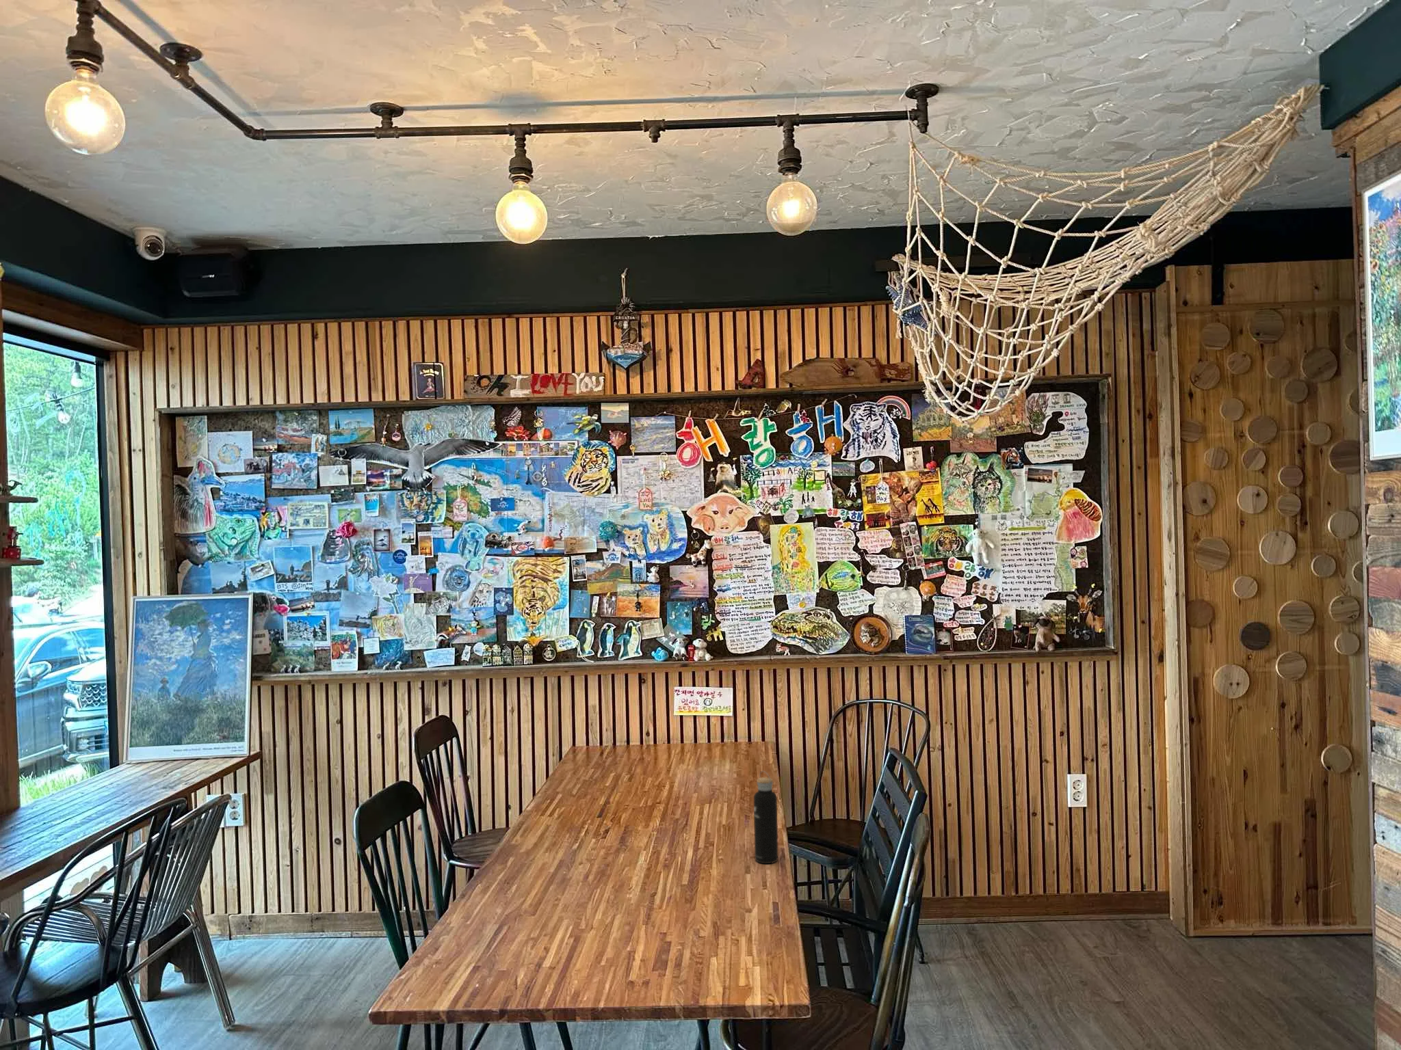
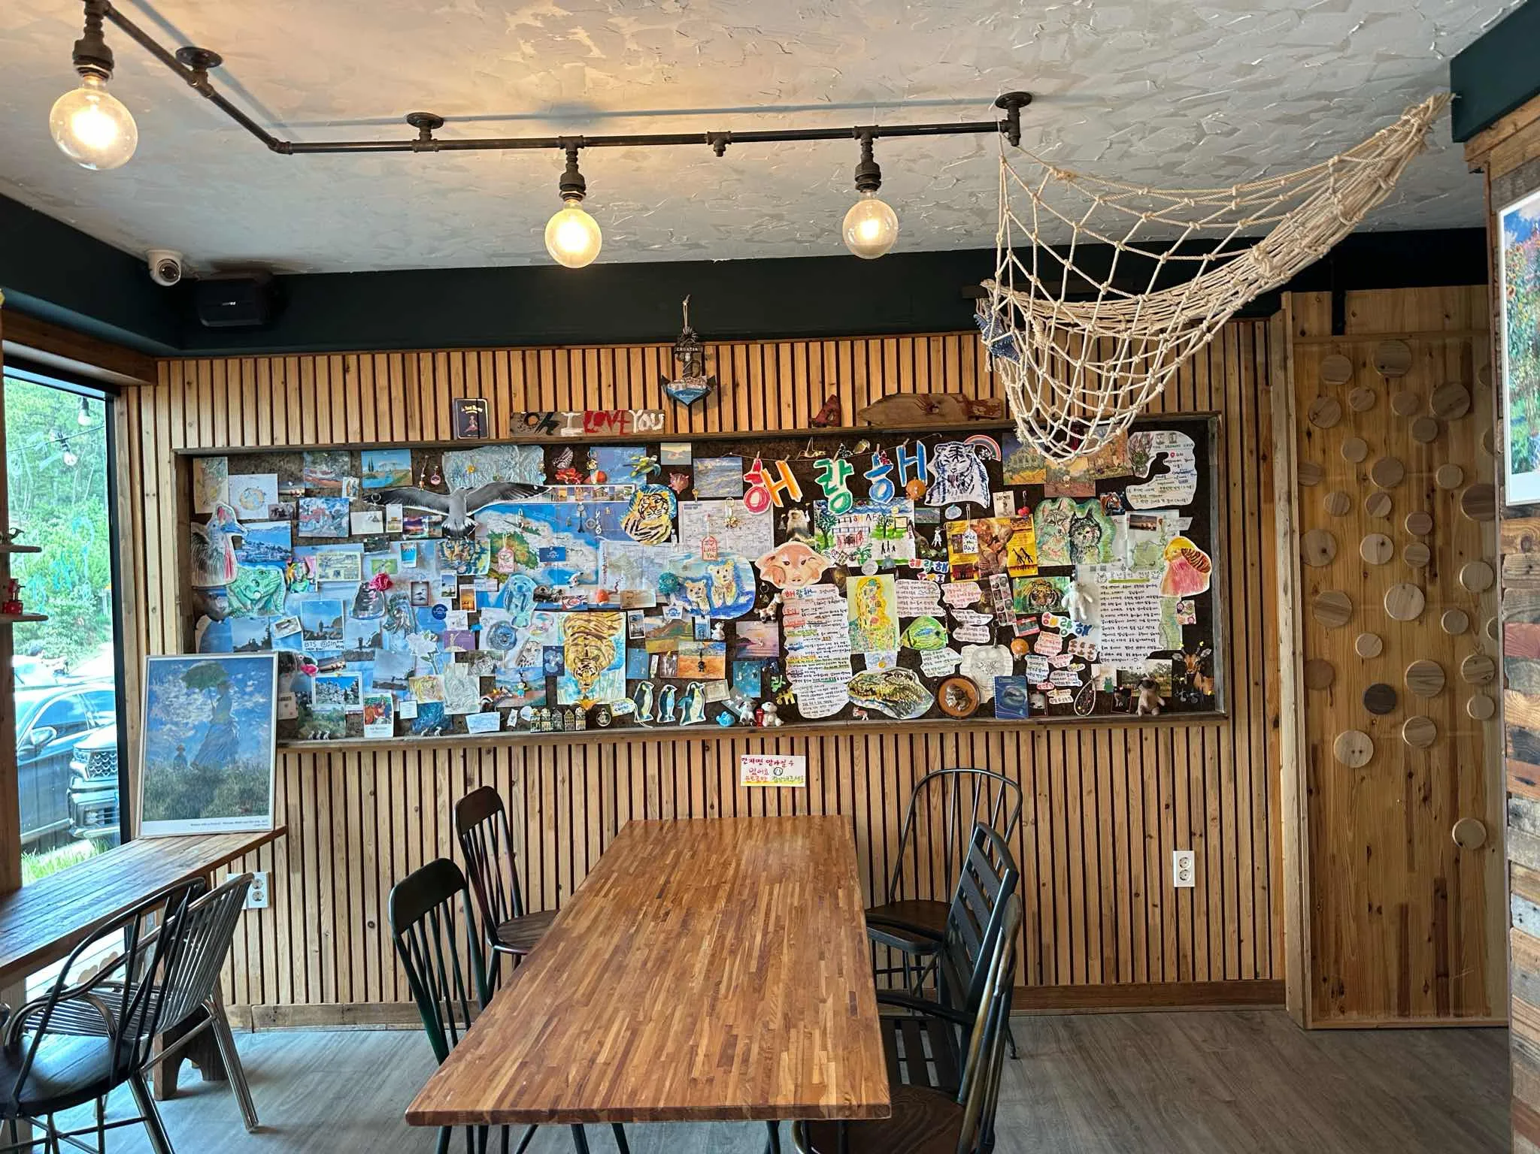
- water bottle (766, 815)
